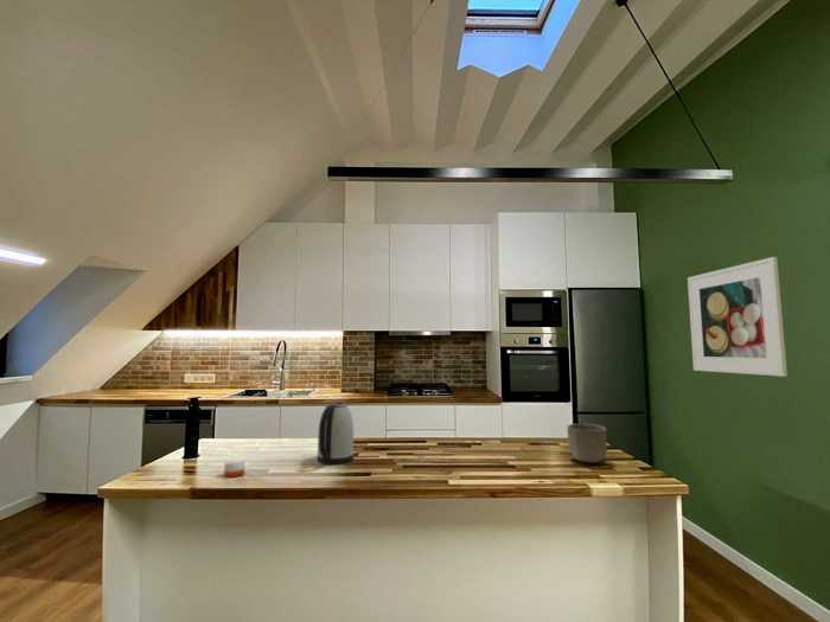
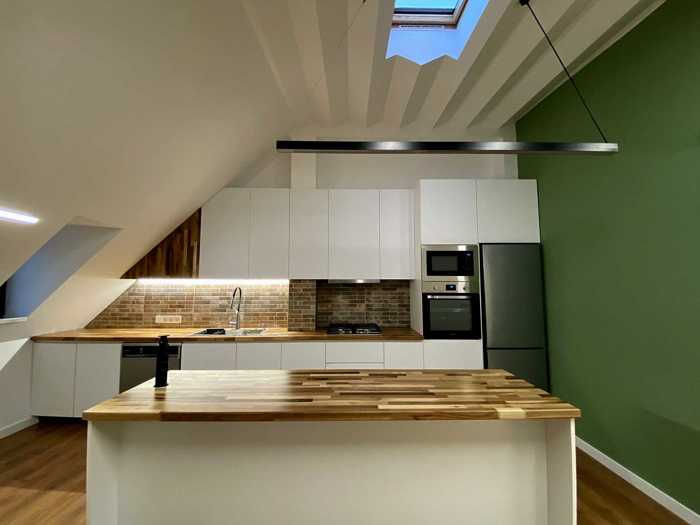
- kettle (332, 431)
- candle (234, 461)
- bowl (586, 443)
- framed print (730, 320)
